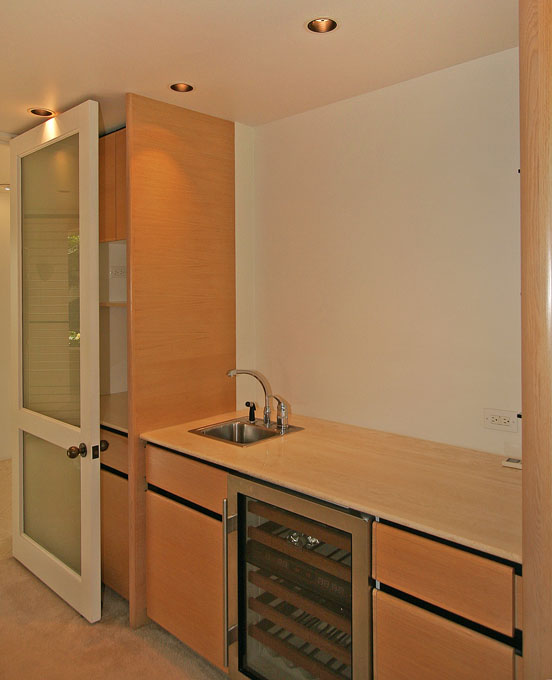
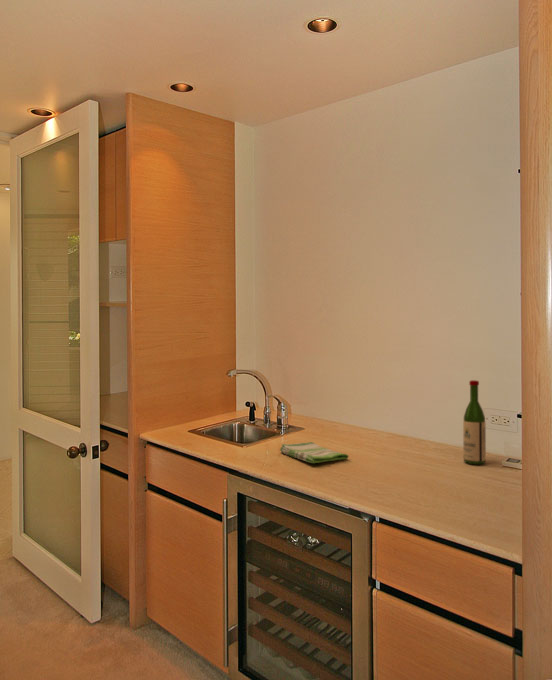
+ wine bottle (474, 421)
+ dish towel (313, 451)
